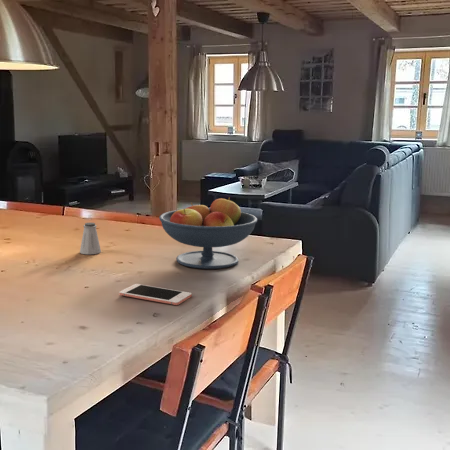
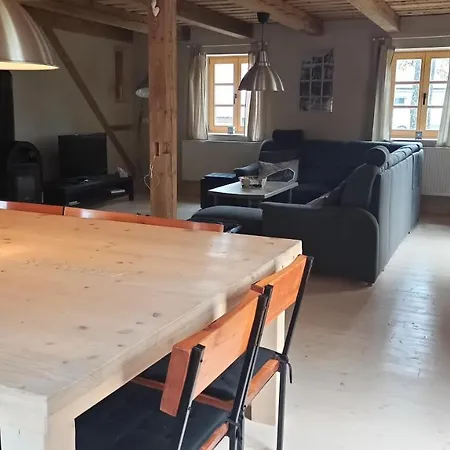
- cell phone (155, 294)
- fruit bowl (208, 231)
- saltshaker (90, 237)
